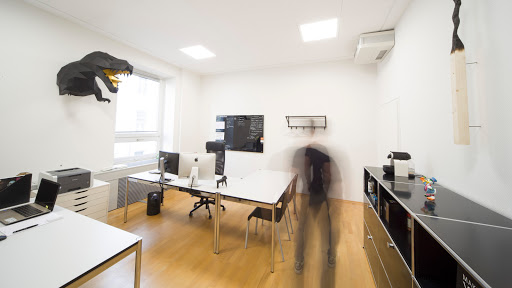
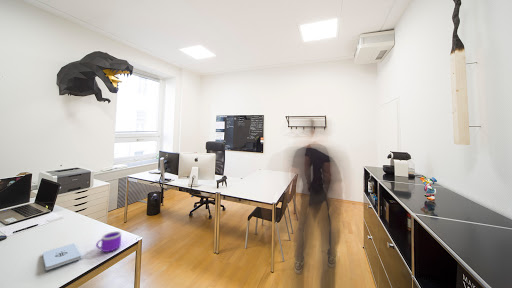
+ notepad (61, 255)
+ mug (108, 242)
